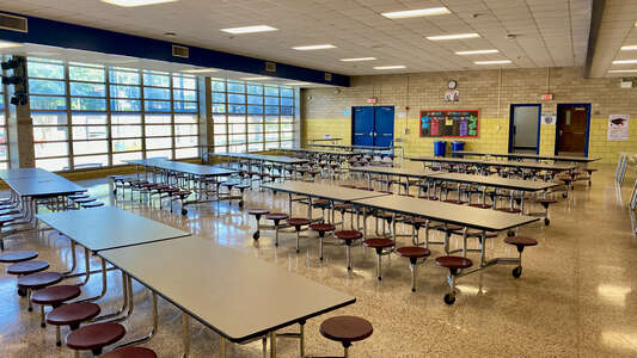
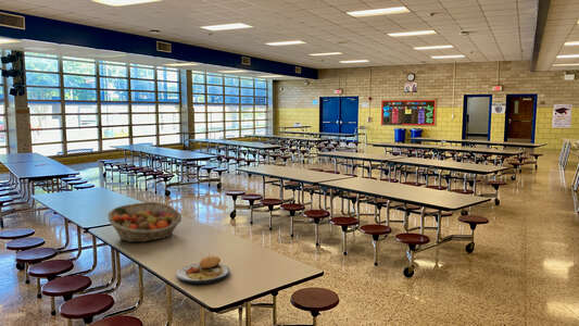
+ fruit basket (146, 221)
+ plate (203, 262)
